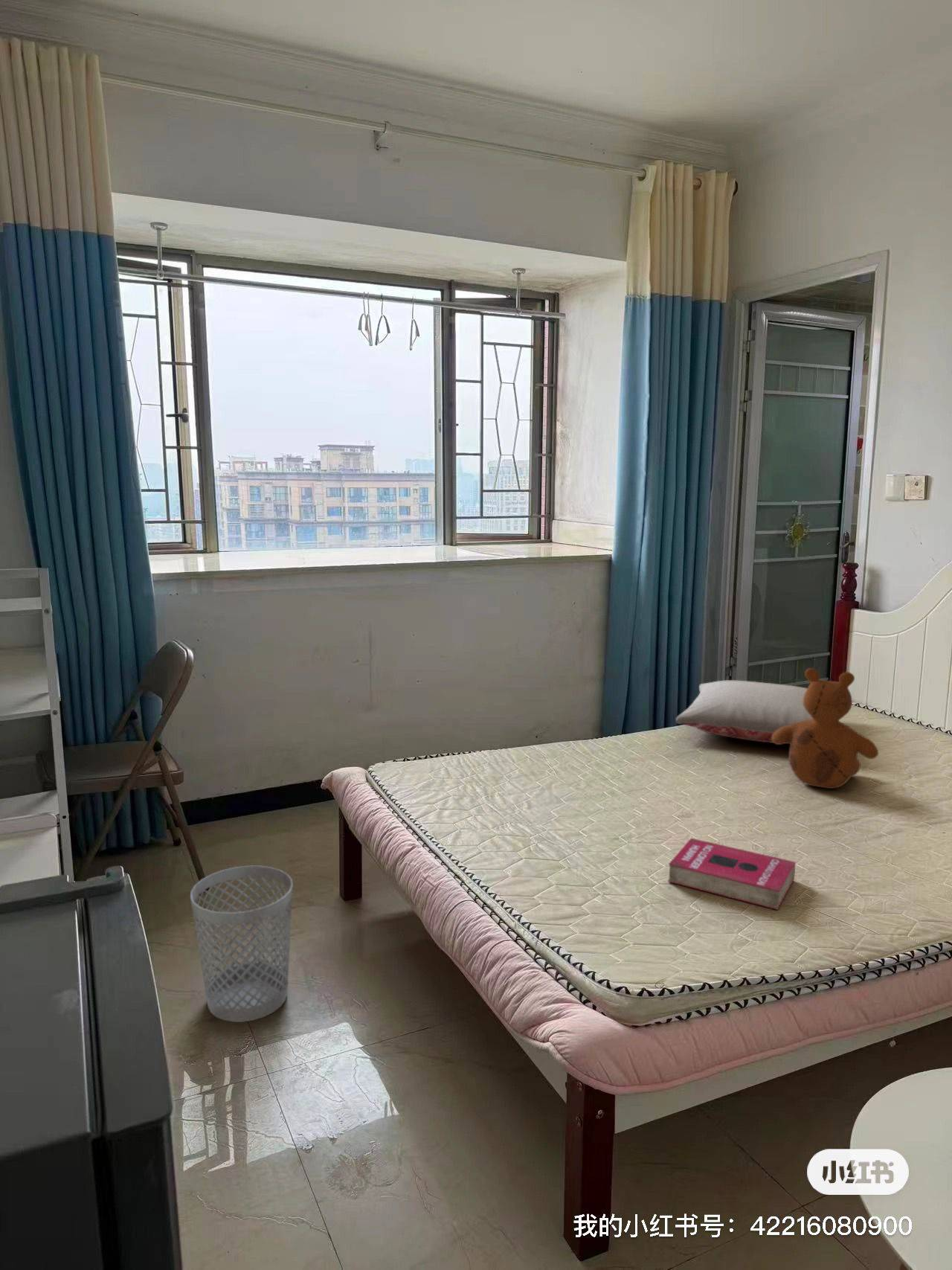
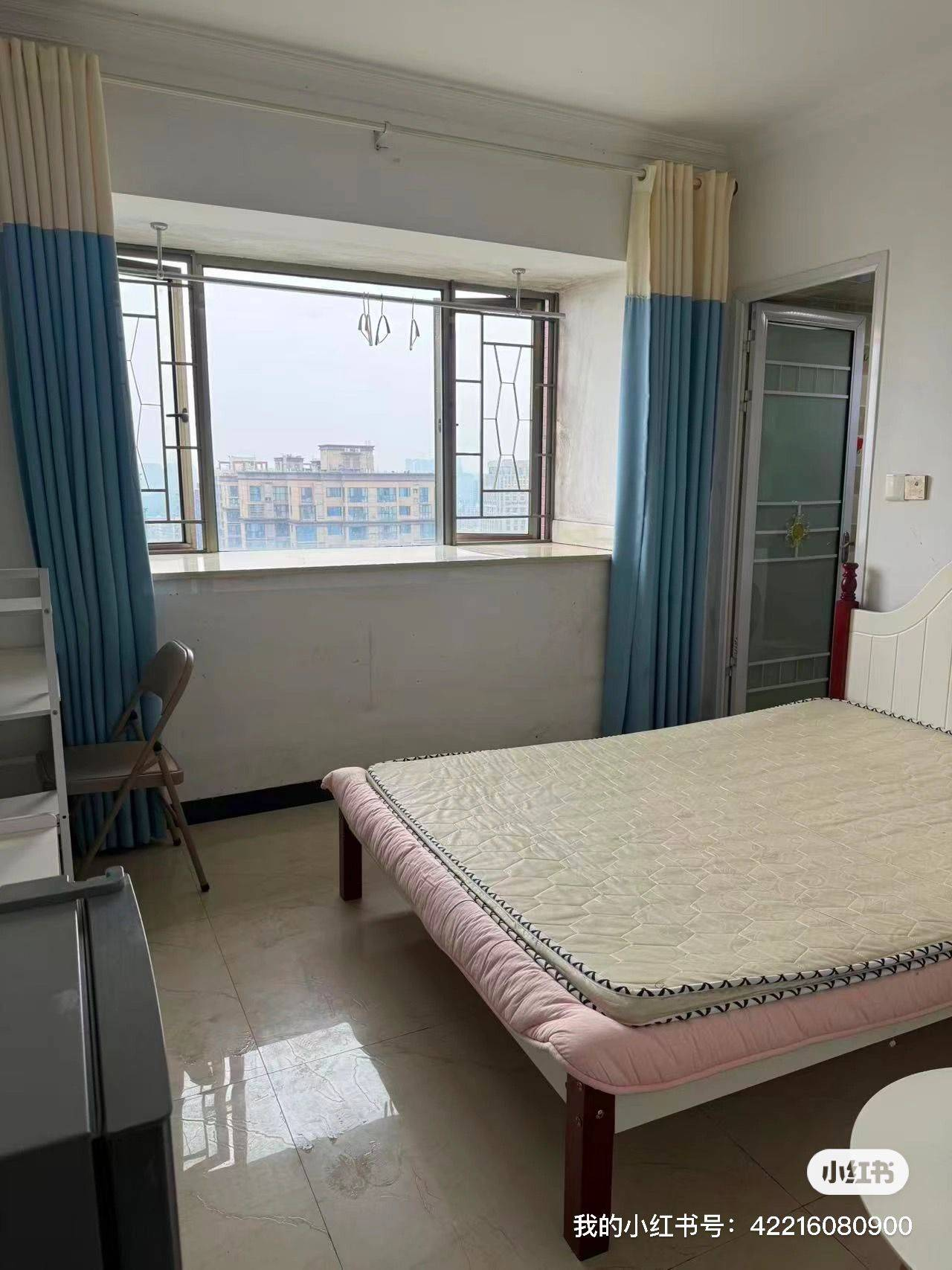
- teddy bear (827, 724)
- pillow (761, 710)
- book (732, 871)
- wastebasket (246, 944)
